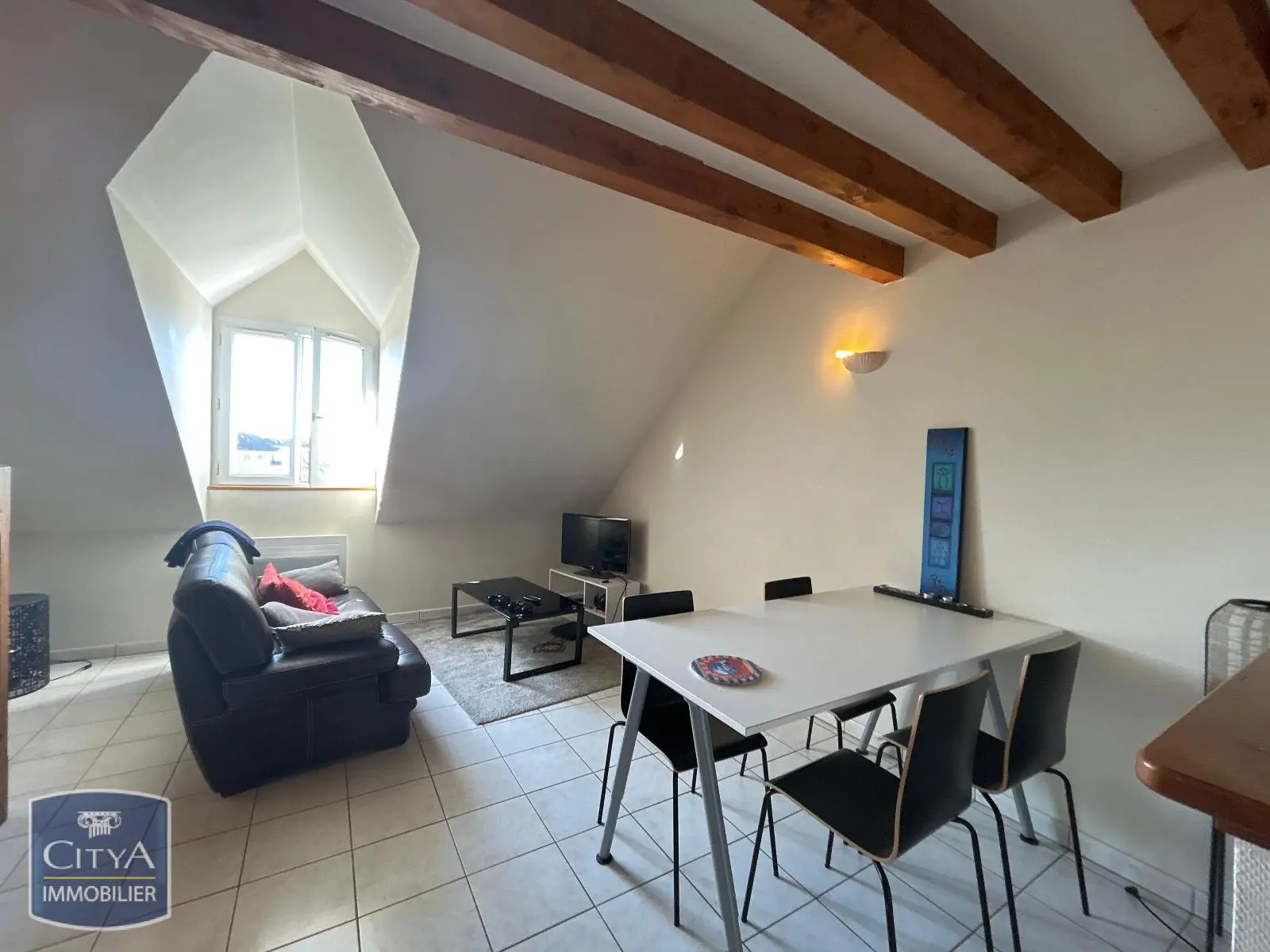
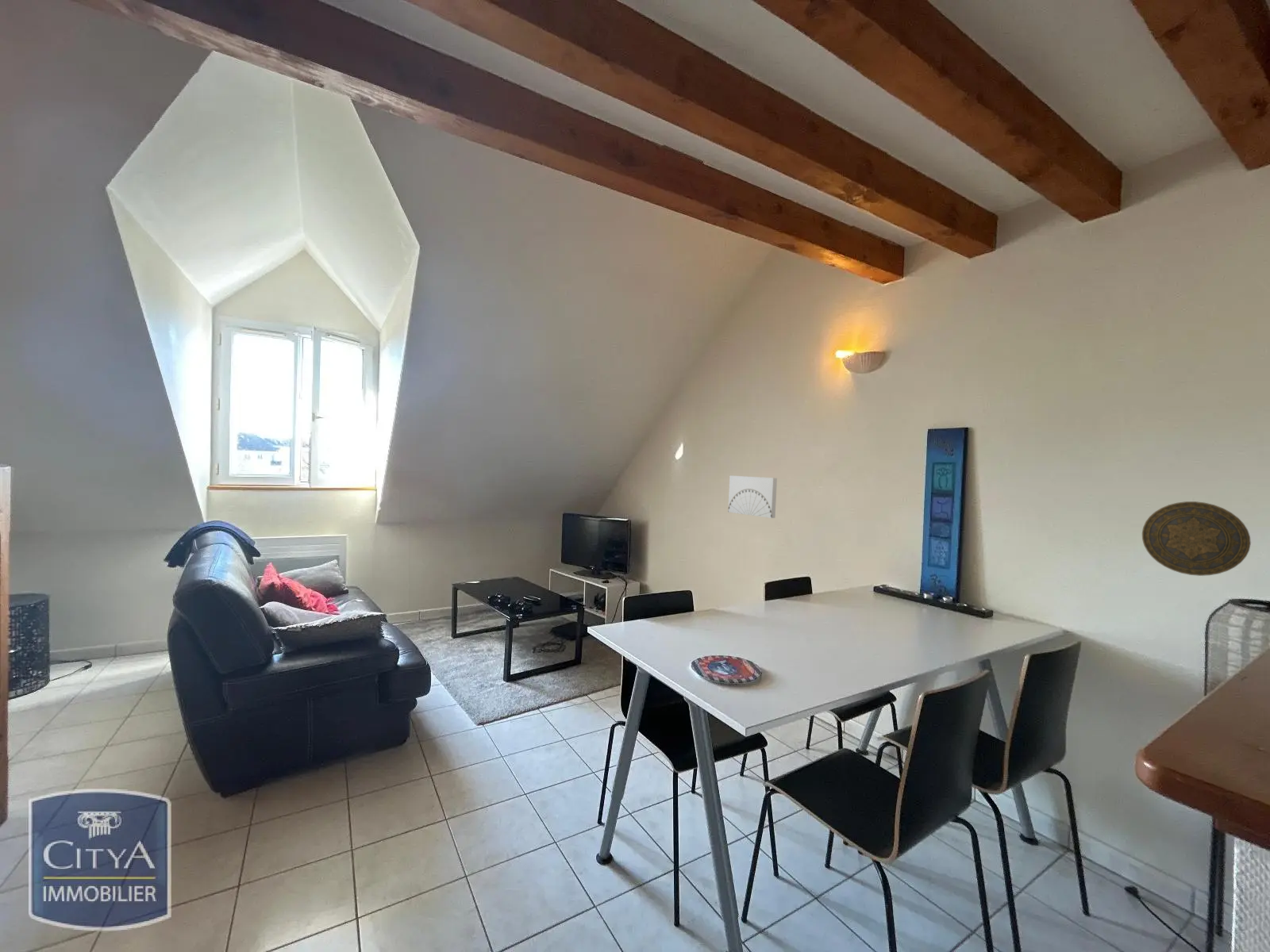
+ decorative plate (1192, 538)
+ wall art (751, 496)
